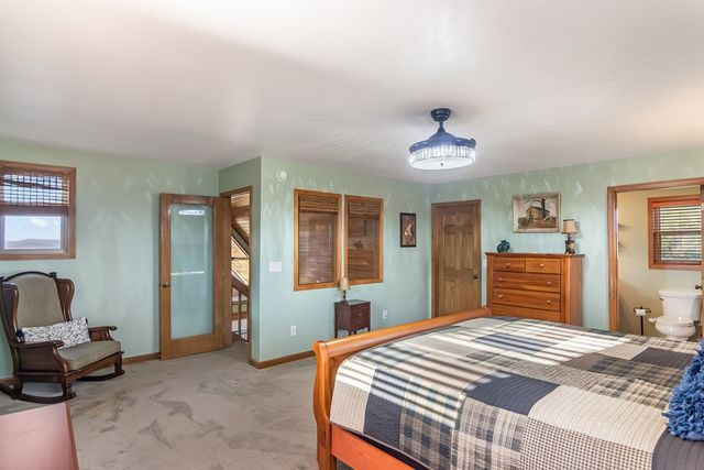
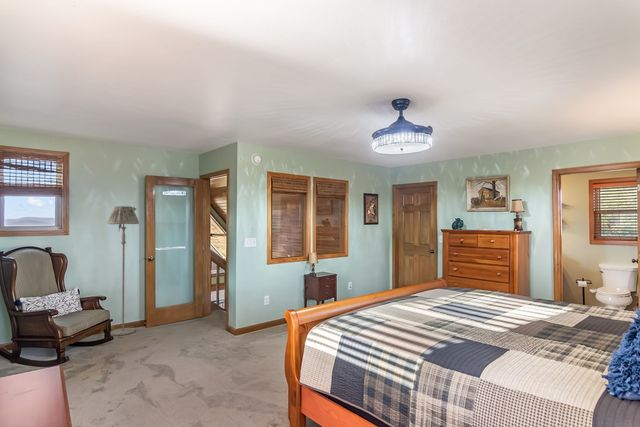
+ floor lamp (123, 269)
